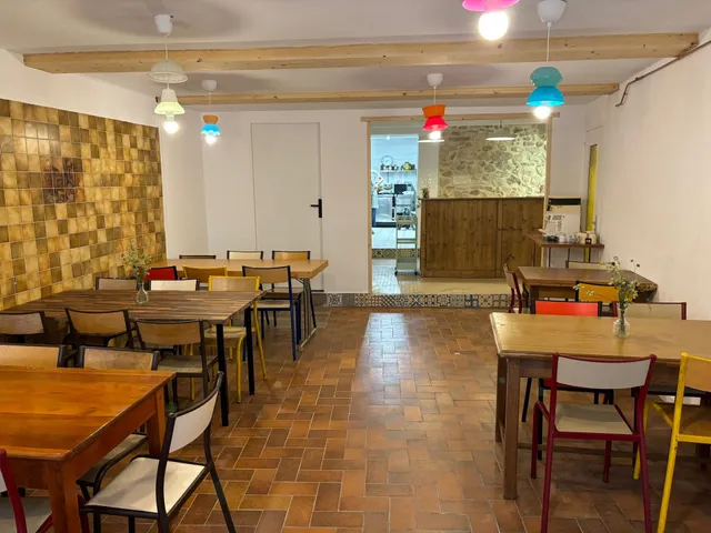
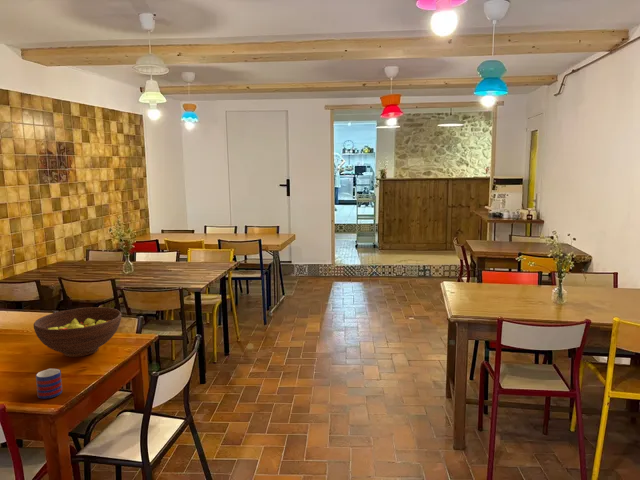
+ mug (49, 381)
+ fruit bowl (80, 335)
